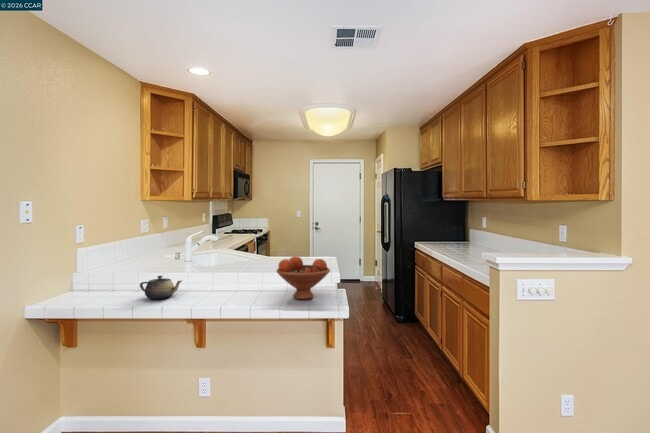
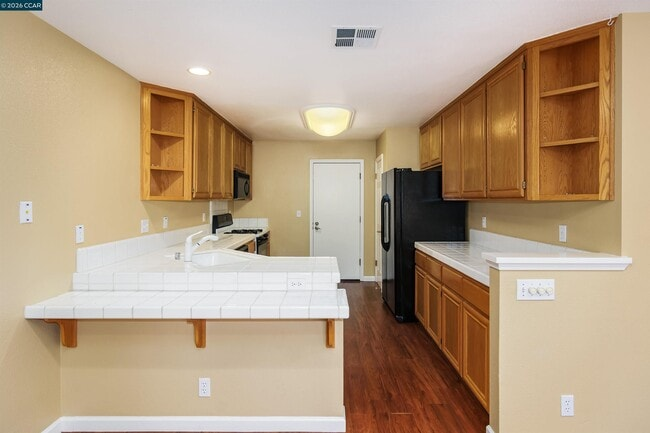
- fruit bowl (303, 277)
- teapot (161, 286)
